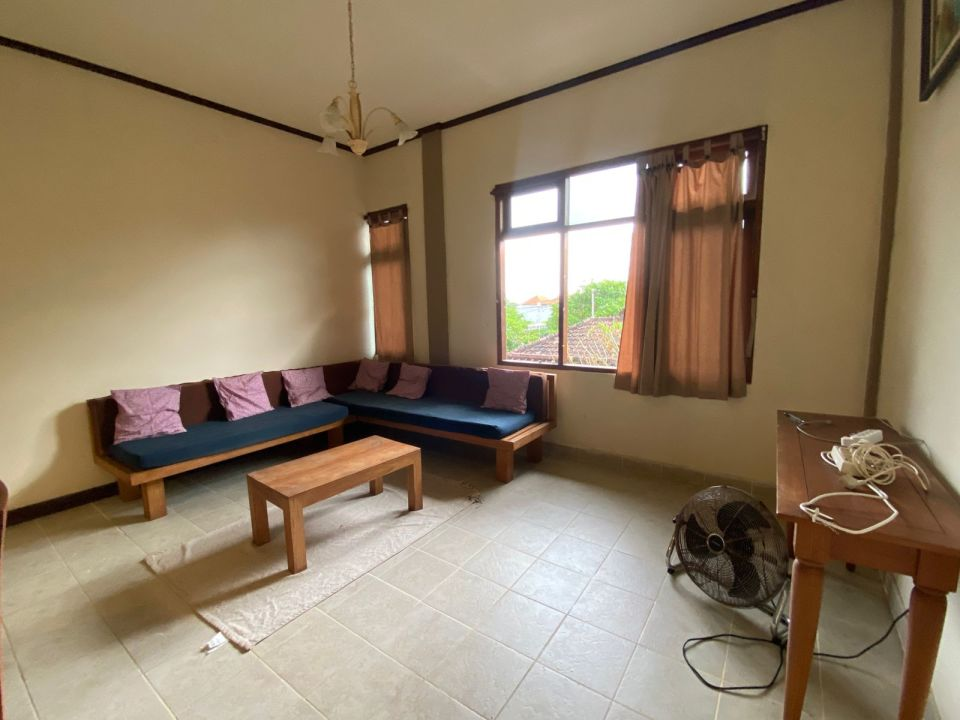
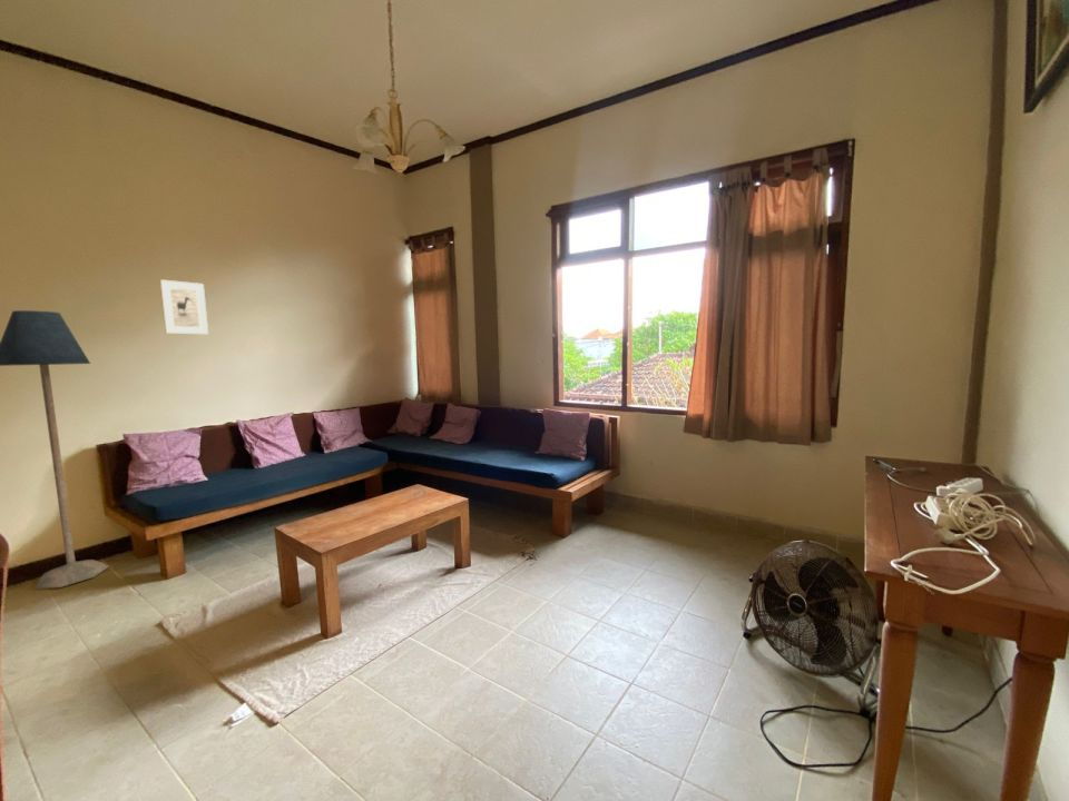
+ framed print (185, 307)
+ floor lamp (55, 447)
